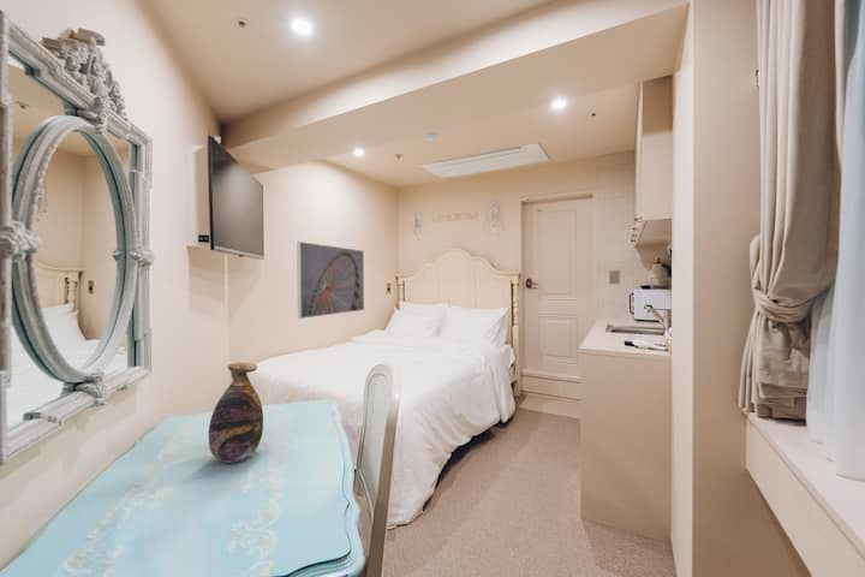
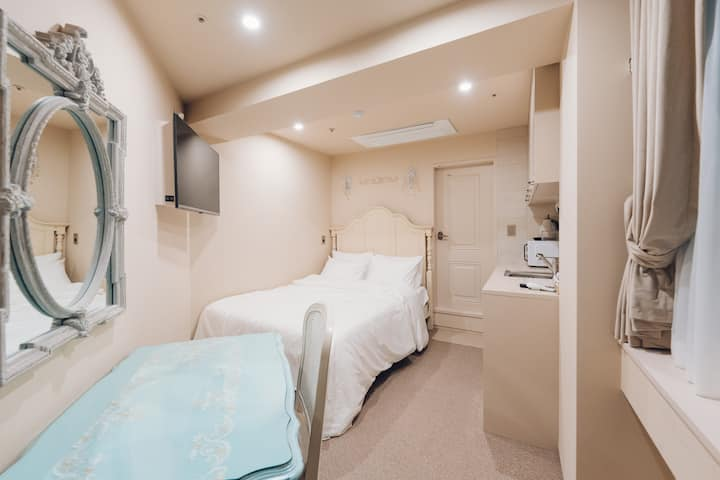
- vase (235, 411)
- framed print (334, 280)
